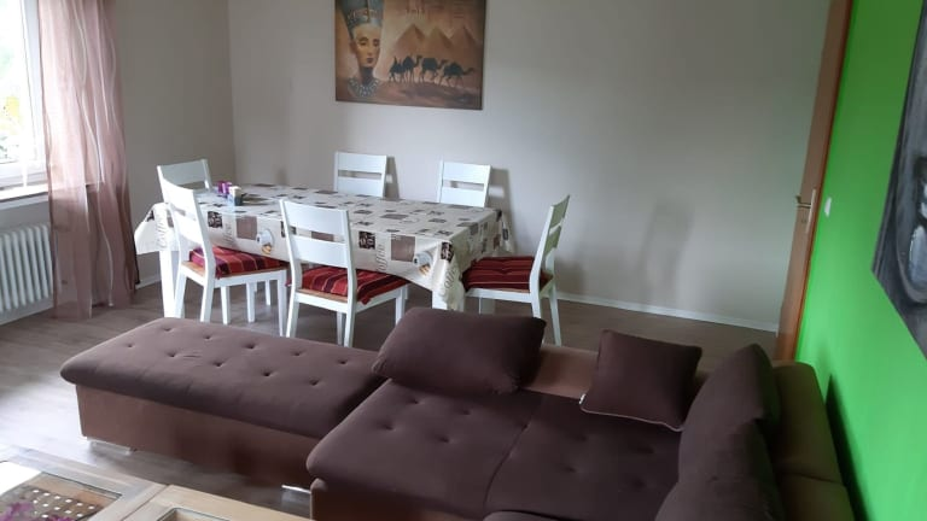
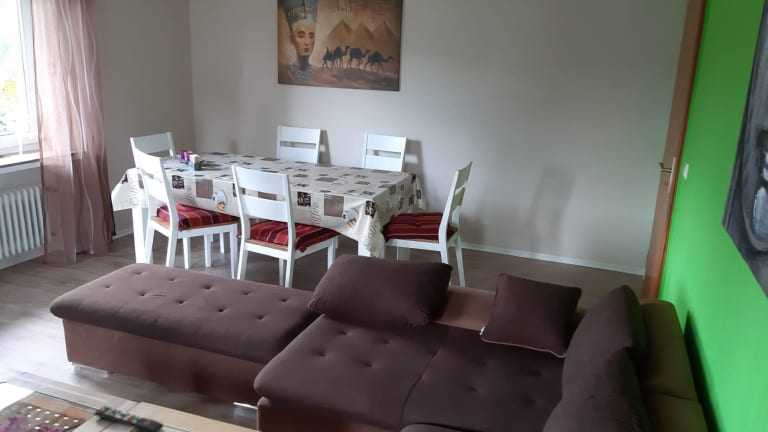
+ remote control (128, 419)
